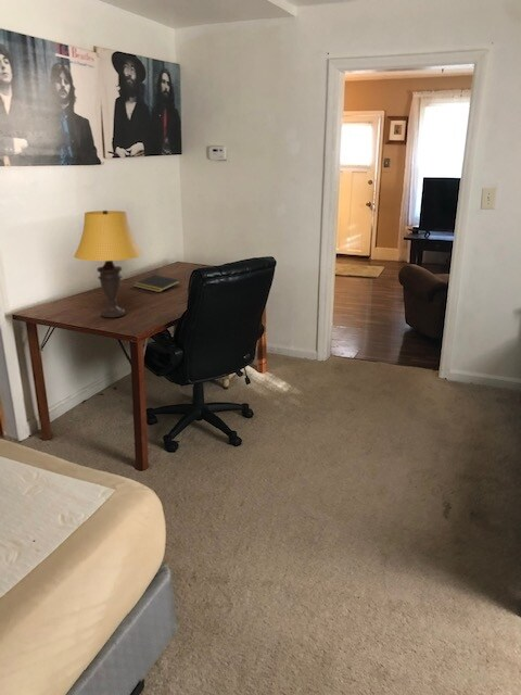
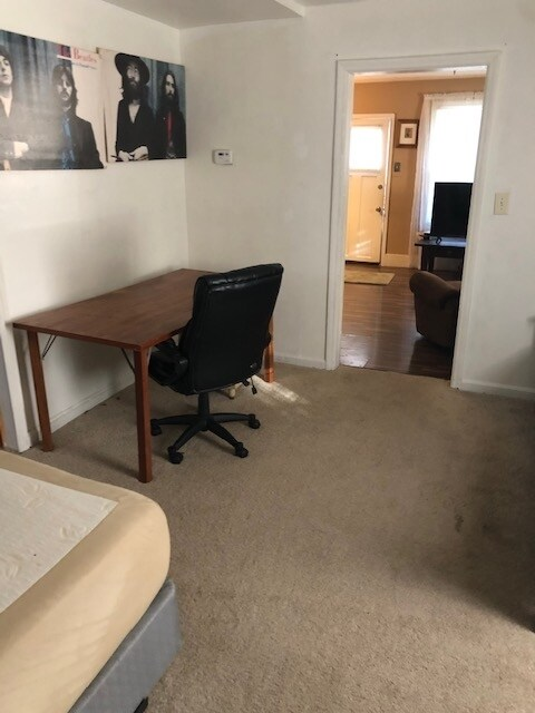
- notepad (156, 282)
- table lamp (109, 264)
